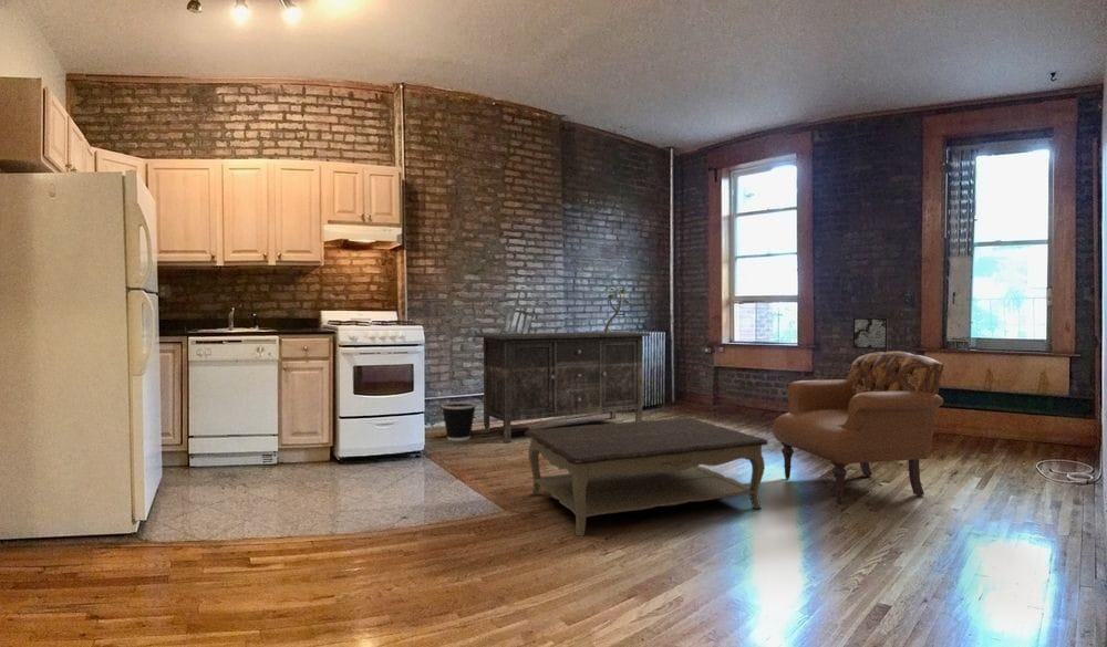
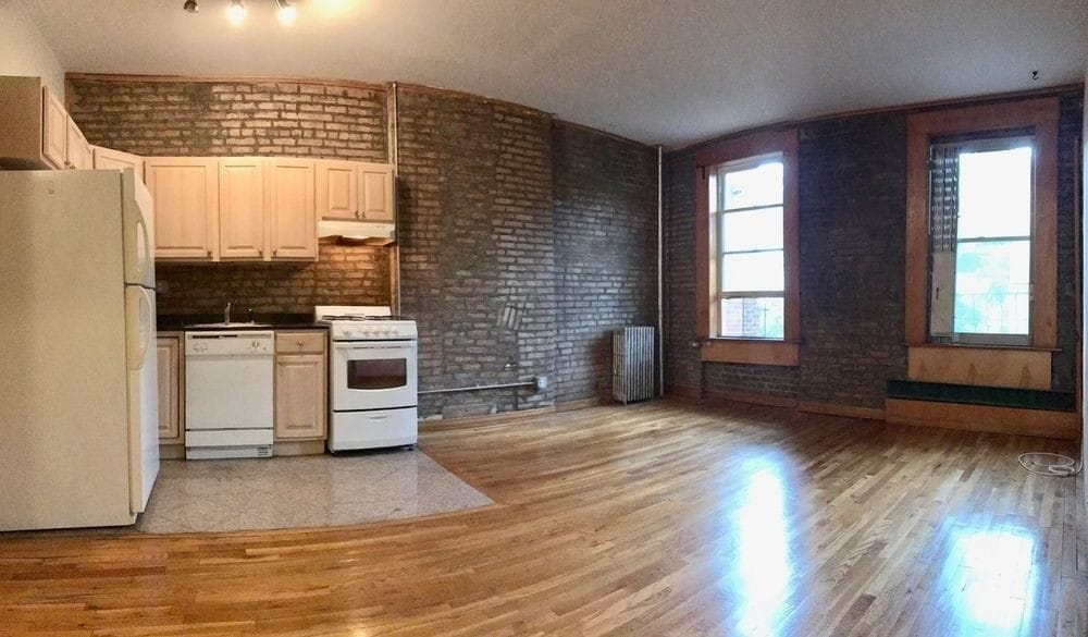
- armchair (852, 419)
- wall art (870, 333)
- sideboard (565, 380)
- coffee table (641, 467)
- potted plant (619, 307)
- wastebasket (458, 420)
